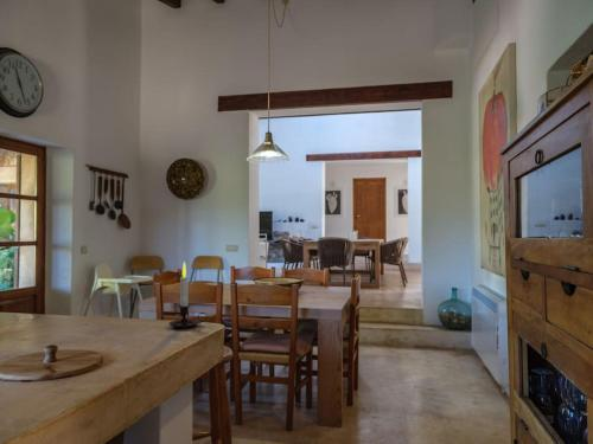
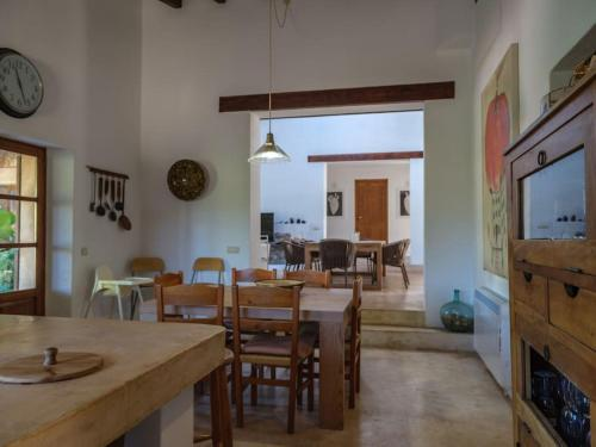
- candle (187, 292)
